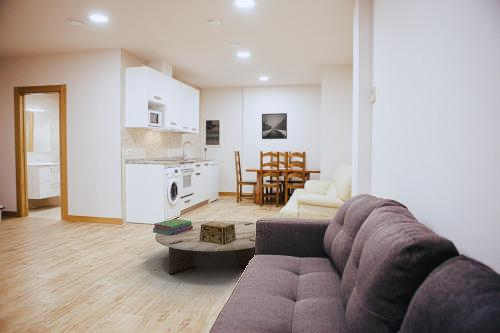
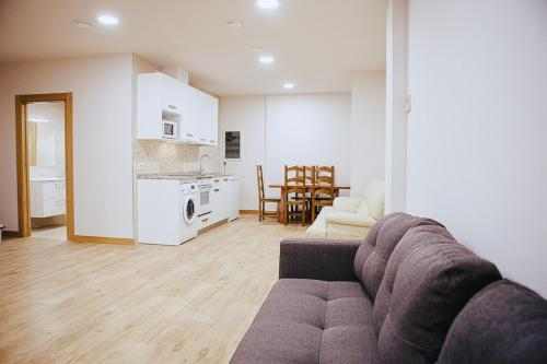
- stack of books (173, 226)
- decorative box (217, 232)
- coffee table (217, 244)
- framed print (274, 126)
